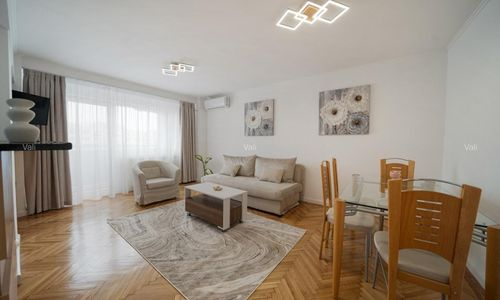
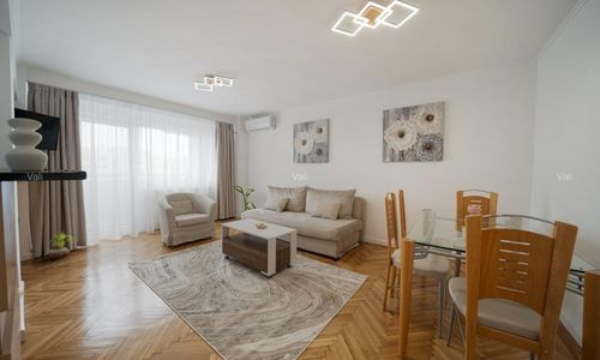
+ potted plant (60, 244)
